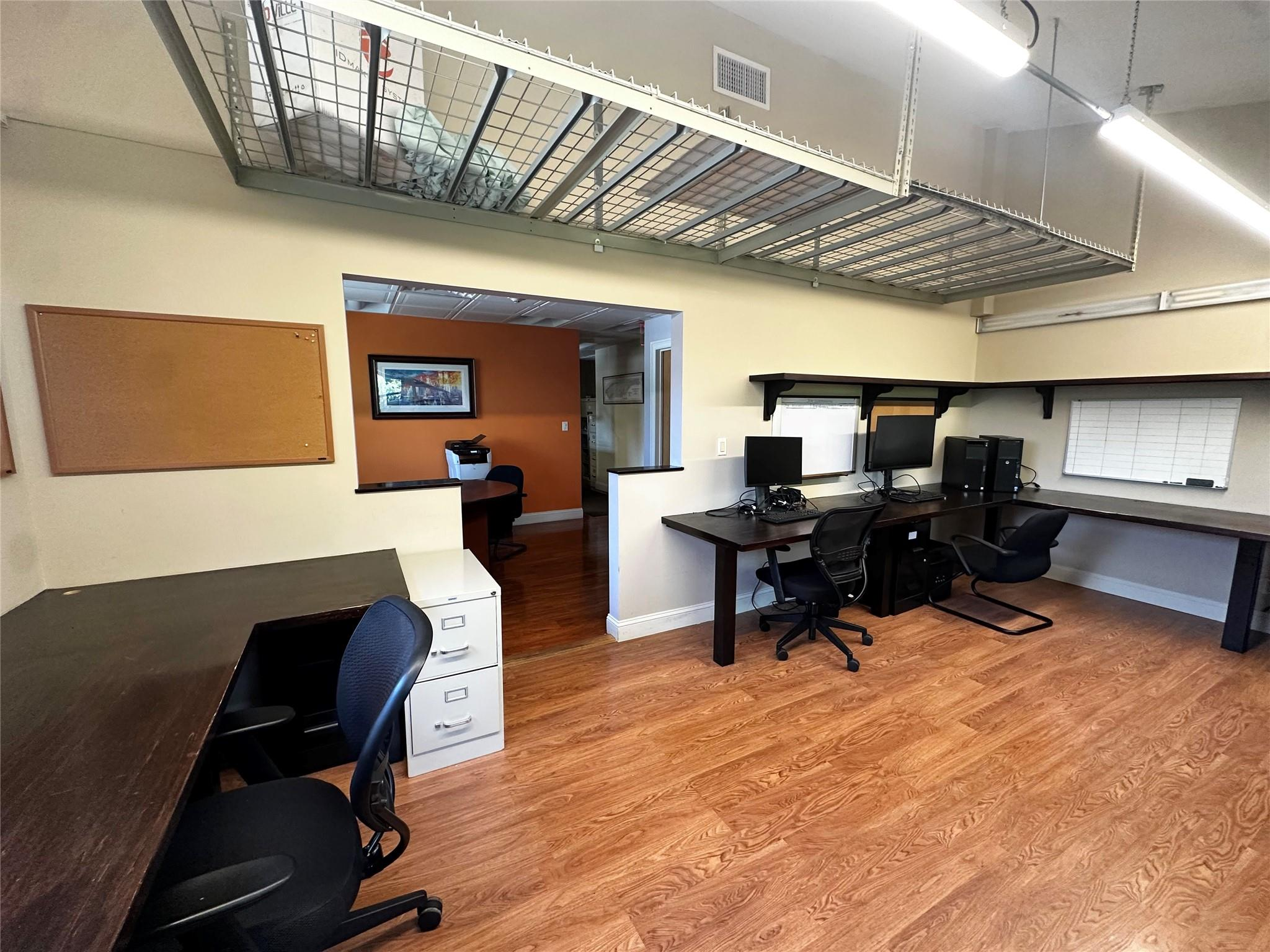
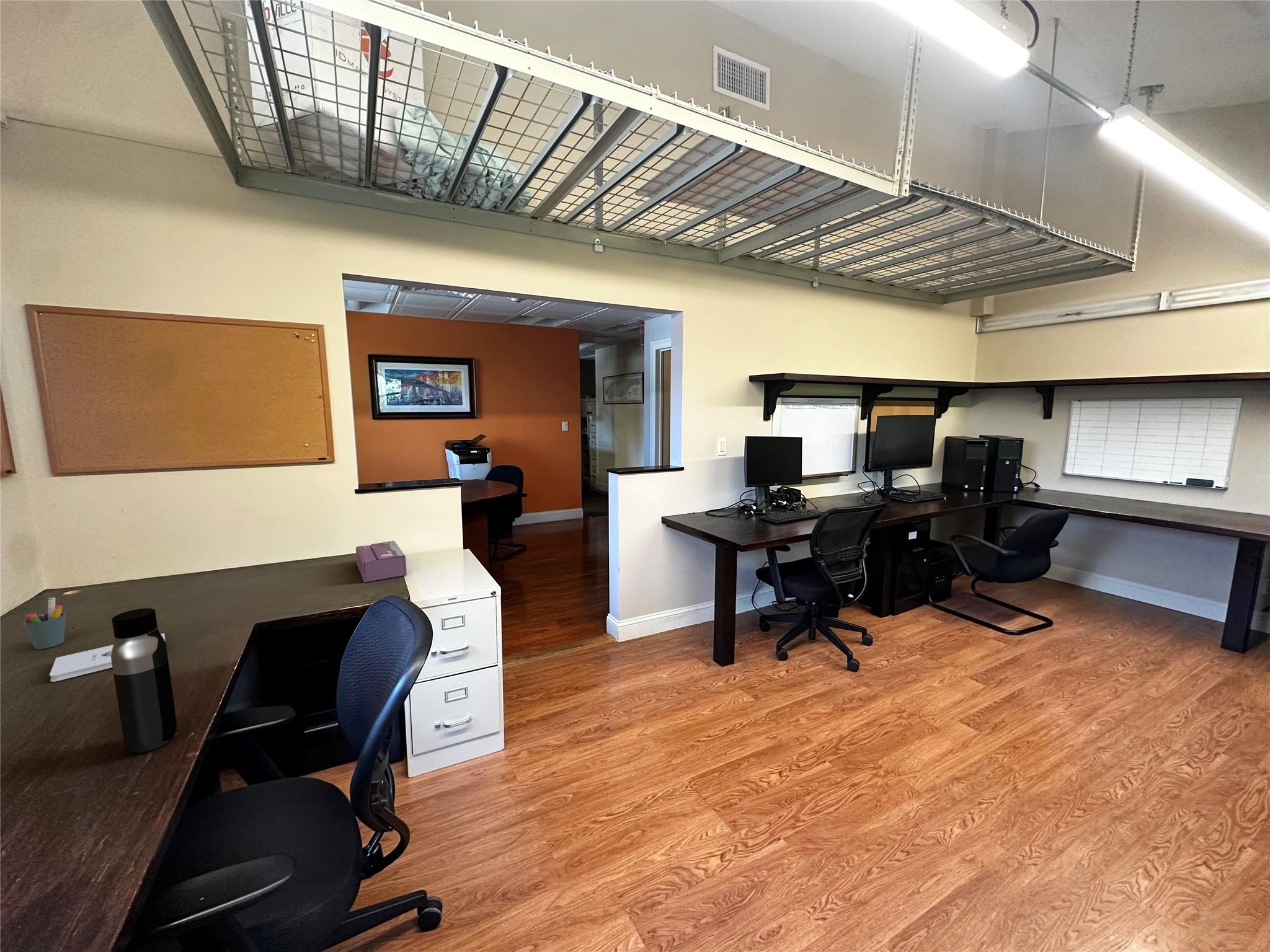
+ pen holder (46, 624)
+ tissue box (380, 560)
+ notepad (110, 656)
+ water bottle (143, 679)
